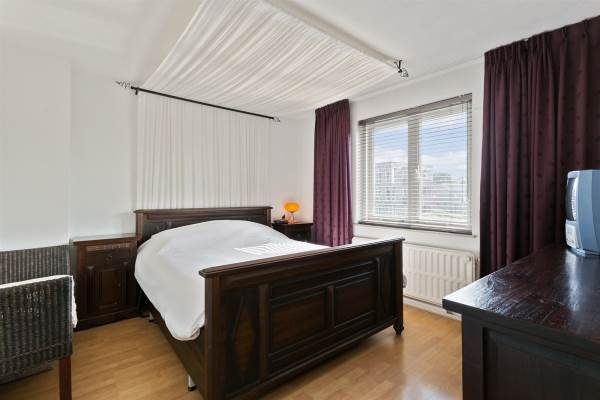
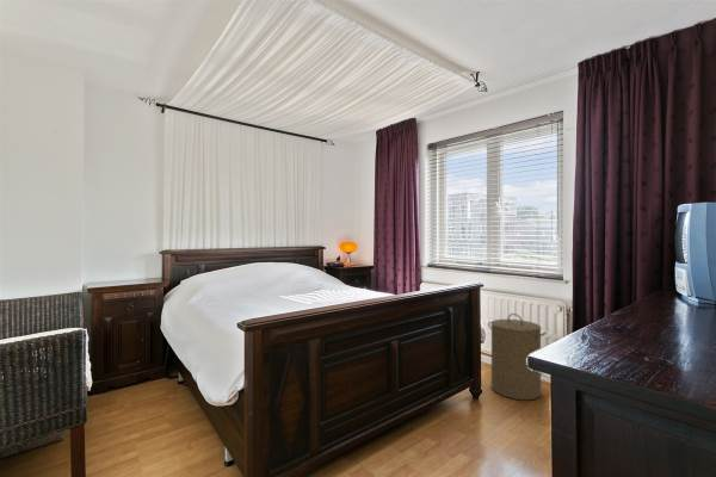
+ laundry hamper (516, 352)
